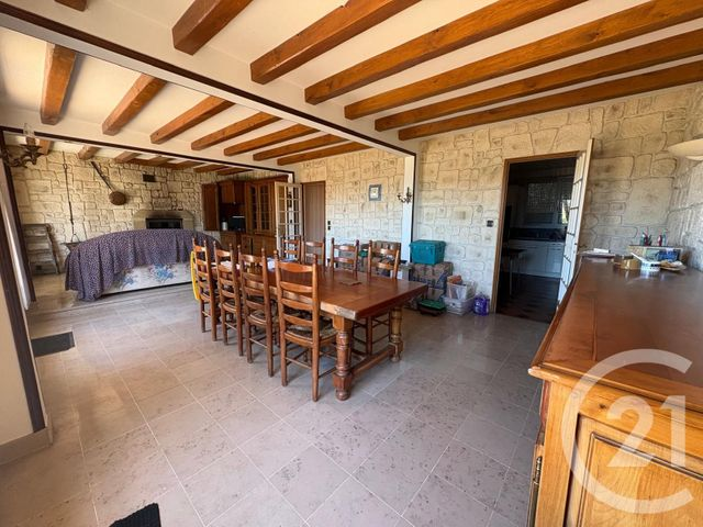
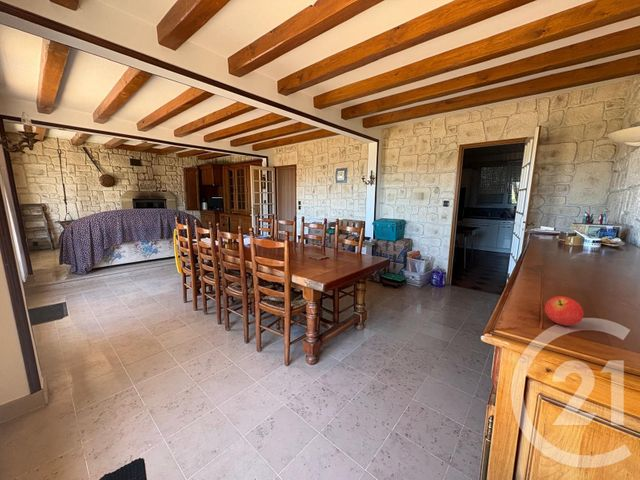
+ fruit (563, 311)
